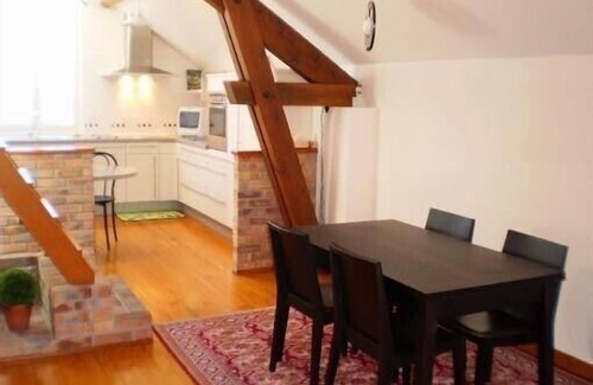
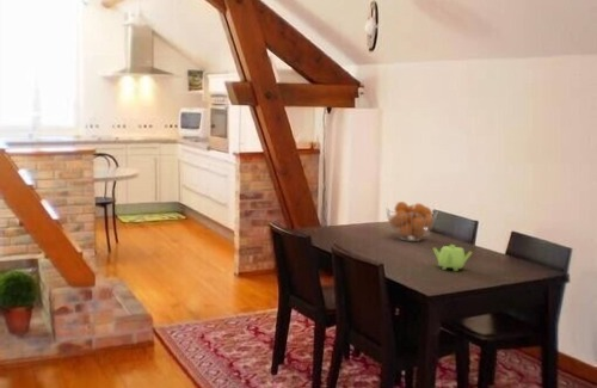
+ teapot (451, 257)
+ fruit basket (411, 220)
